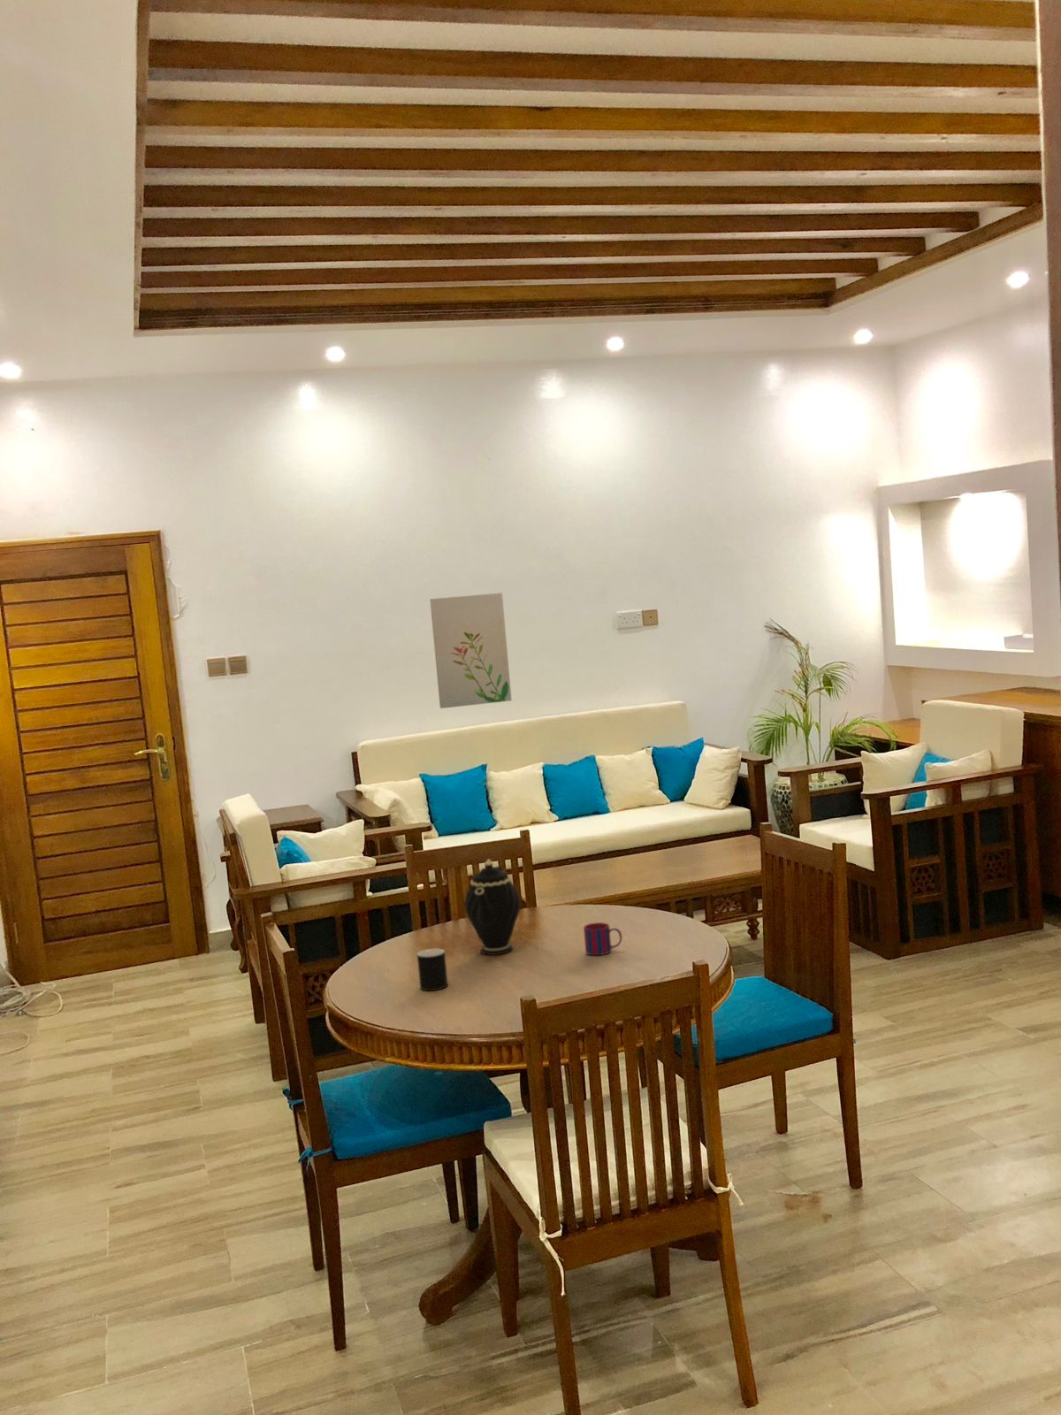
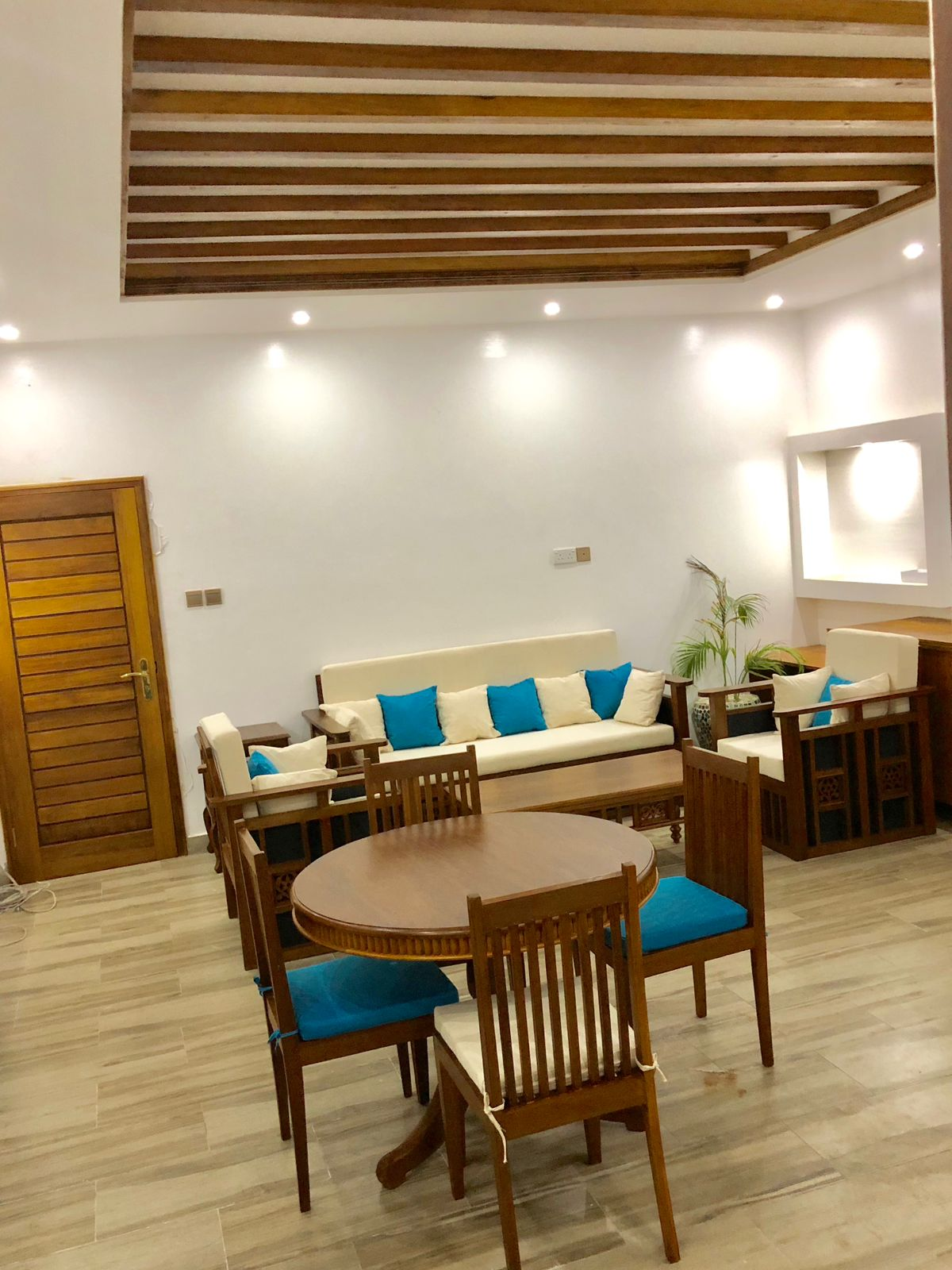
- mug (603, 939)
- wall art (470, 650)
- cup (435, 967)
- teapot (491, 905)
